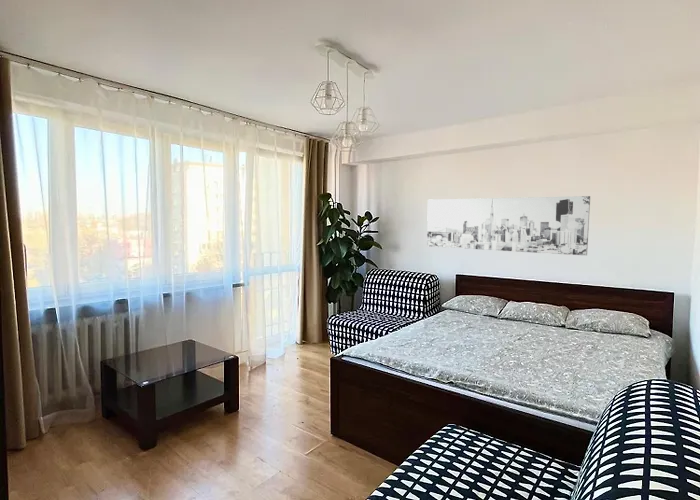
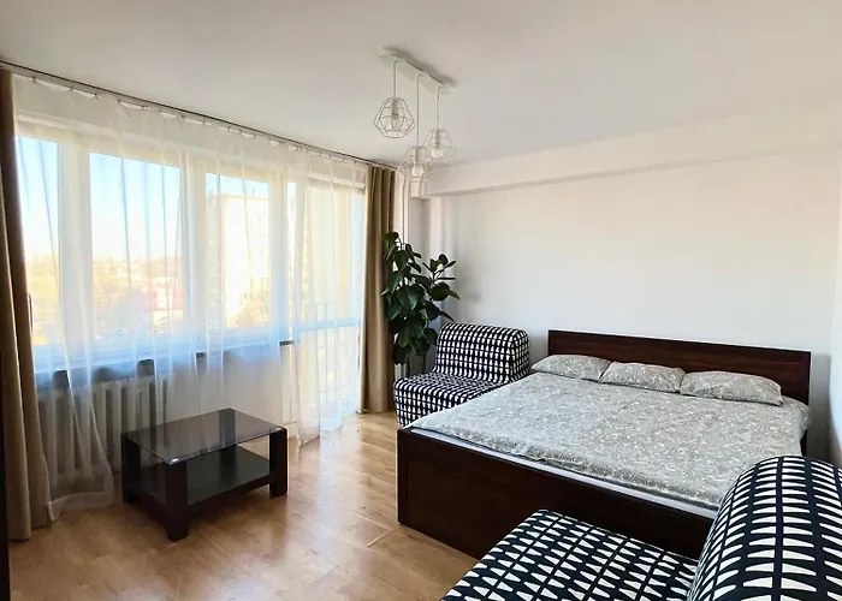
- wall art (498, 224)
